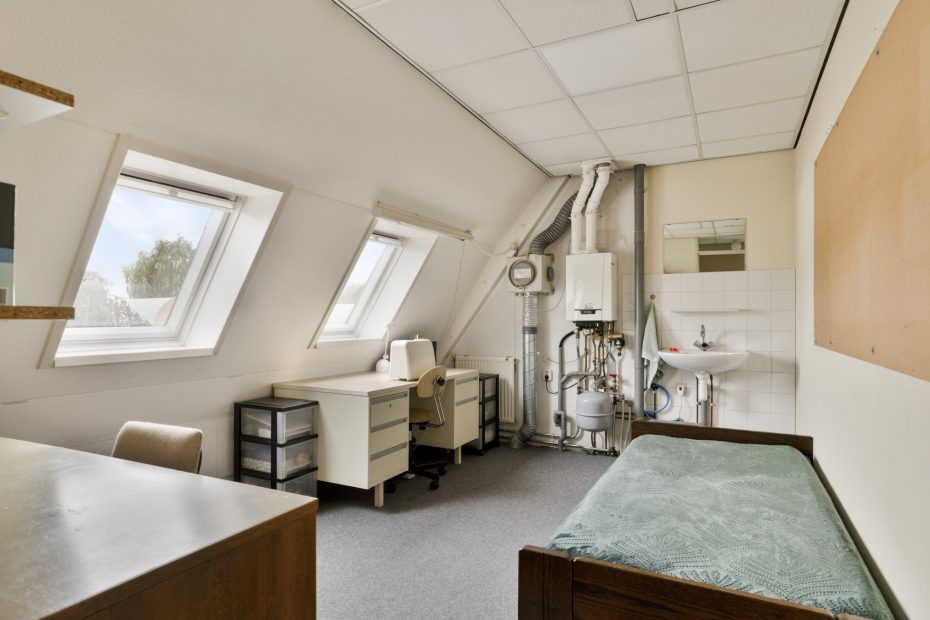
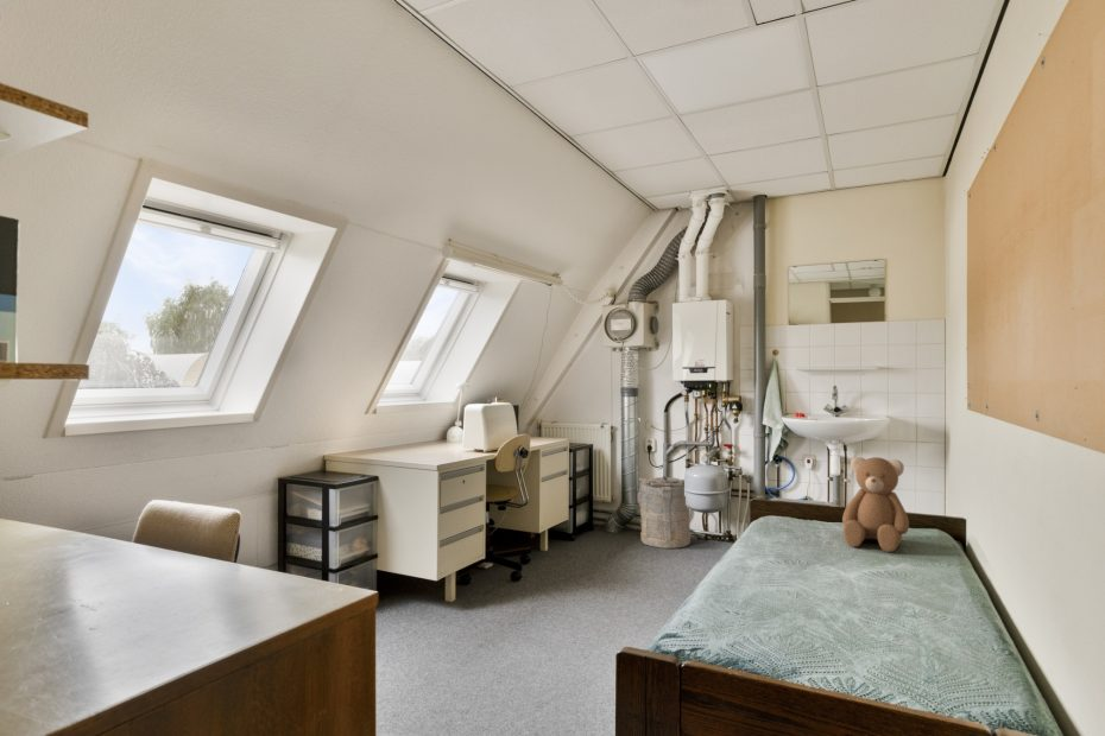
+ teddy bear (874, 500)
+ laundry hamper (663, 508)
